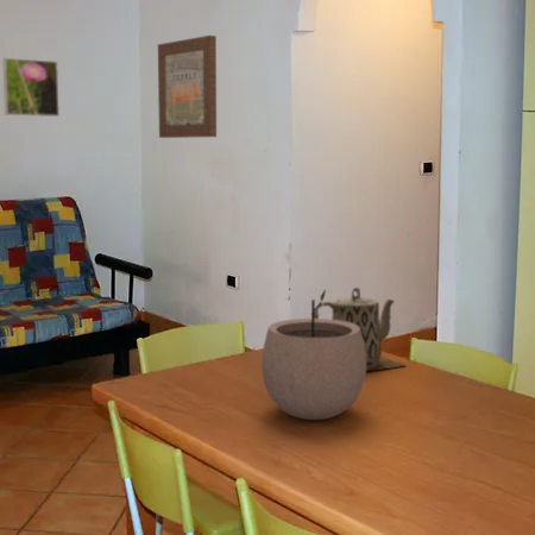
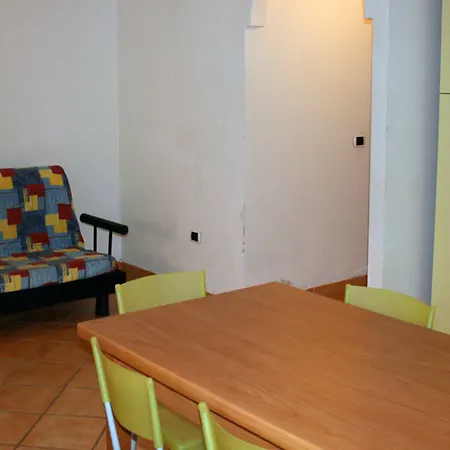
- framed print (31, 87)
- teapot (352, 322)
- wall art (185, 89)
- plant pot (314, 352)
